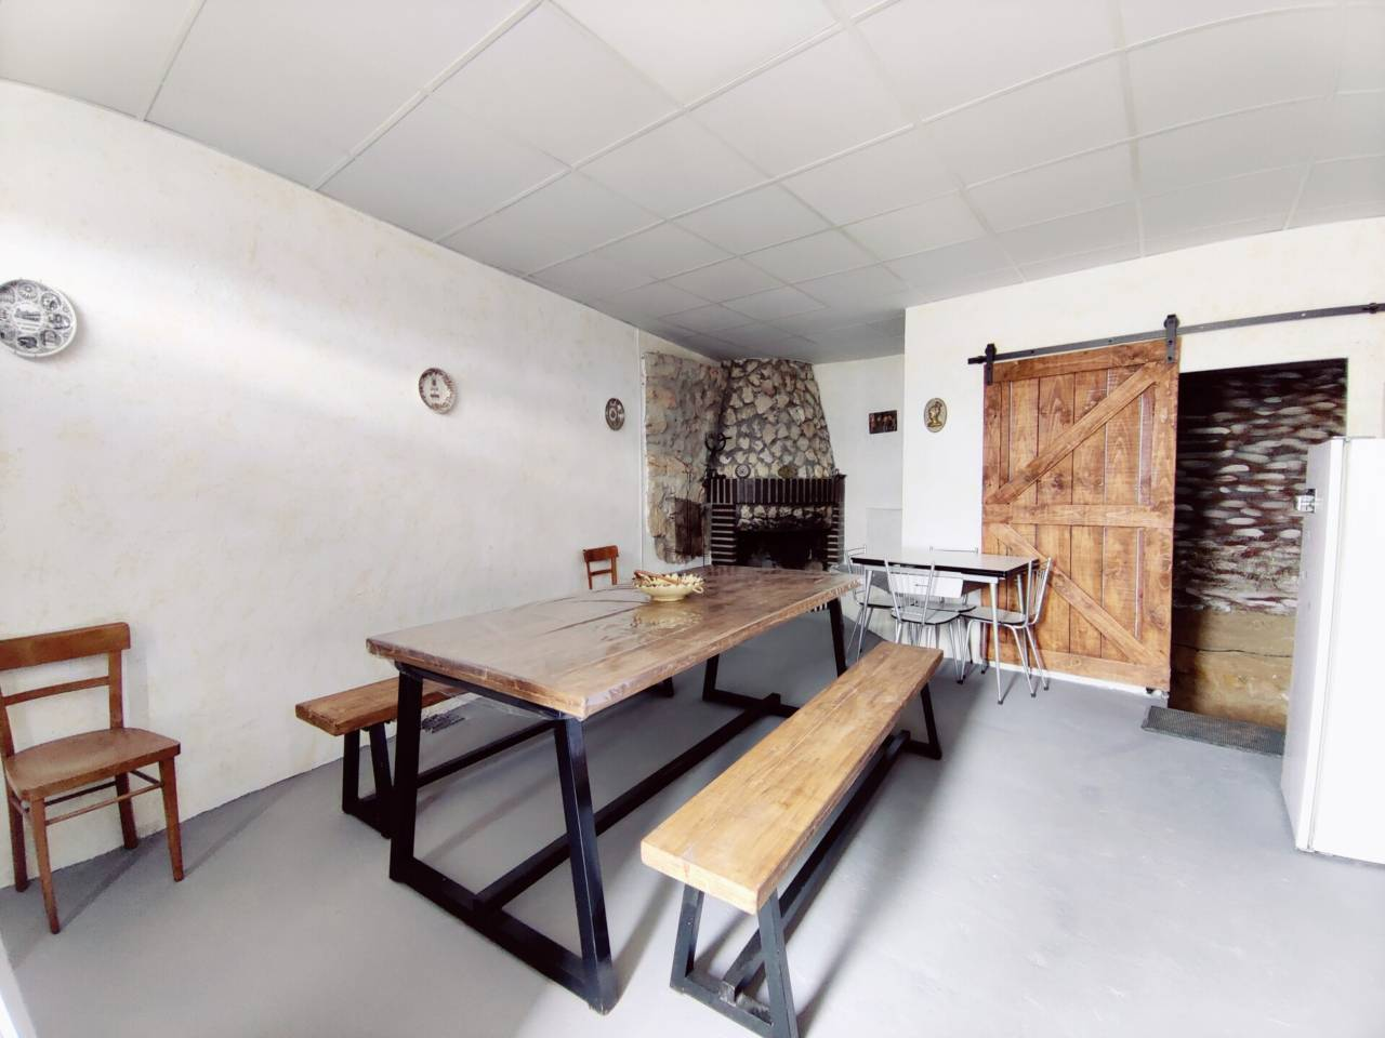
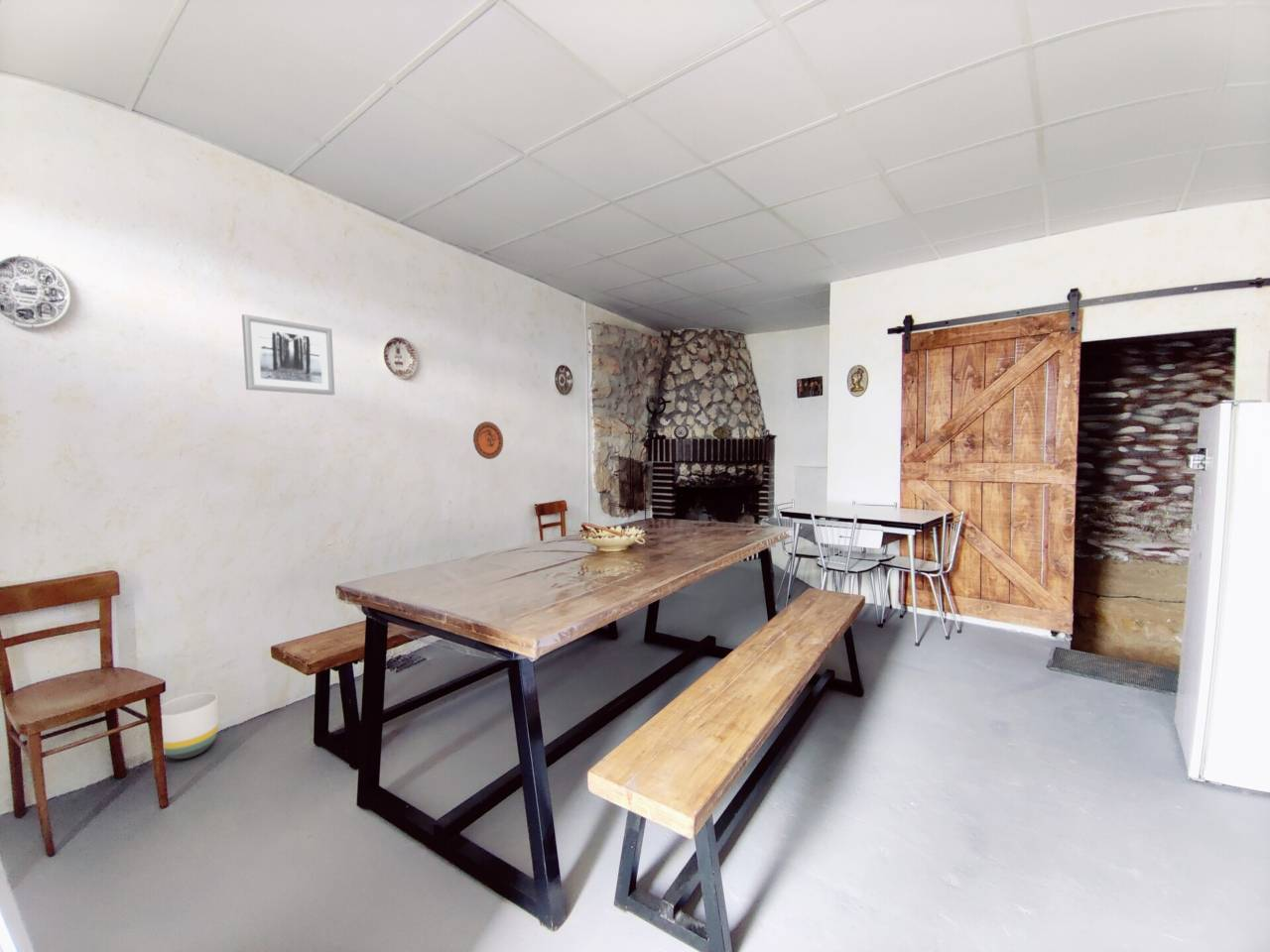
+ planter (189, 728)
+ decorative plate (488, 440)
+ wall art (291, 357)
